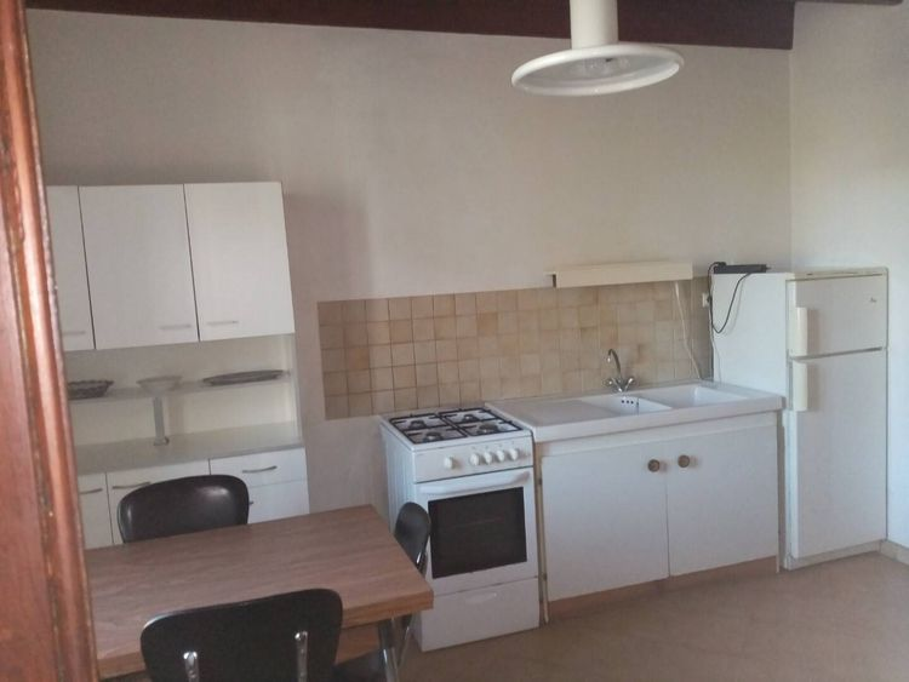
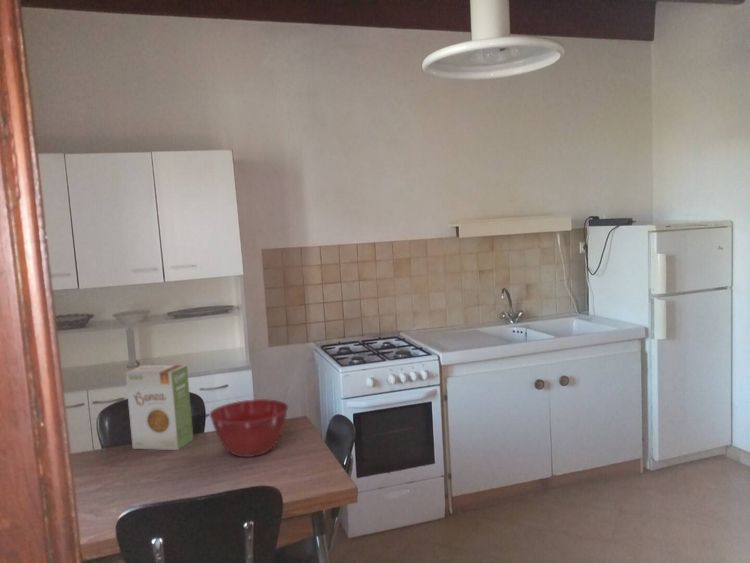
+ mixing bowl (250, 429)
+ food box (160, 406)
